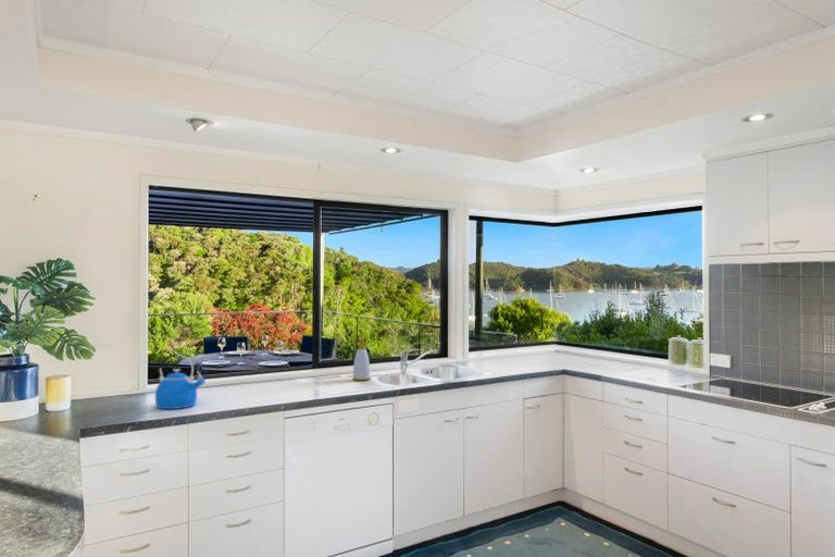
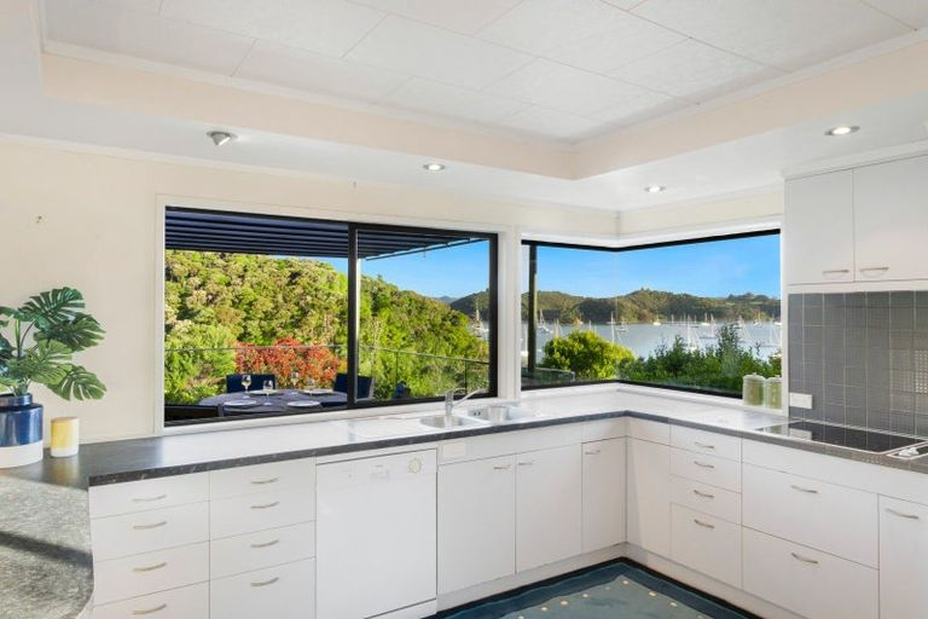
- soap bottle (361, 358)
- kettle (180, 379)
